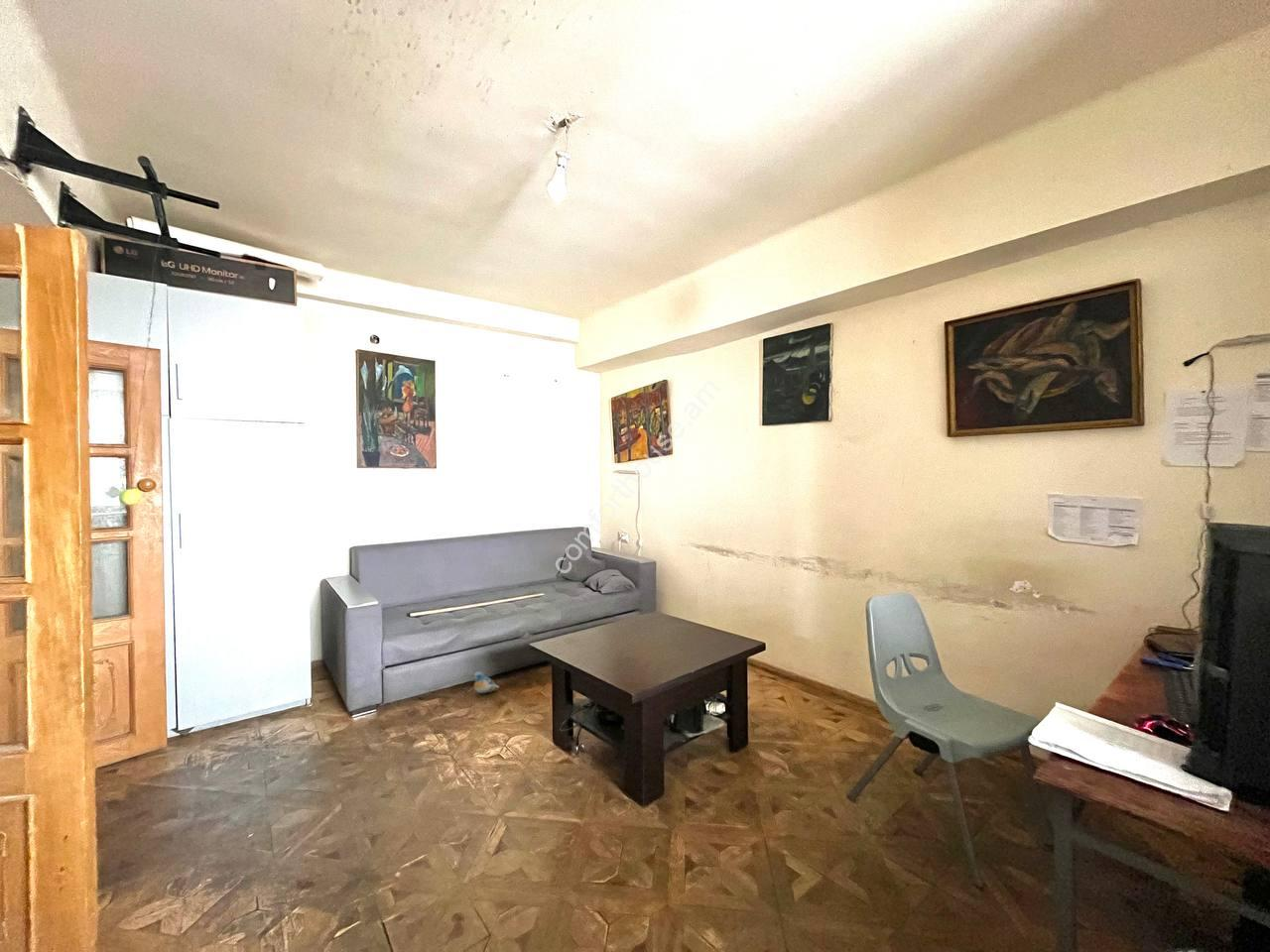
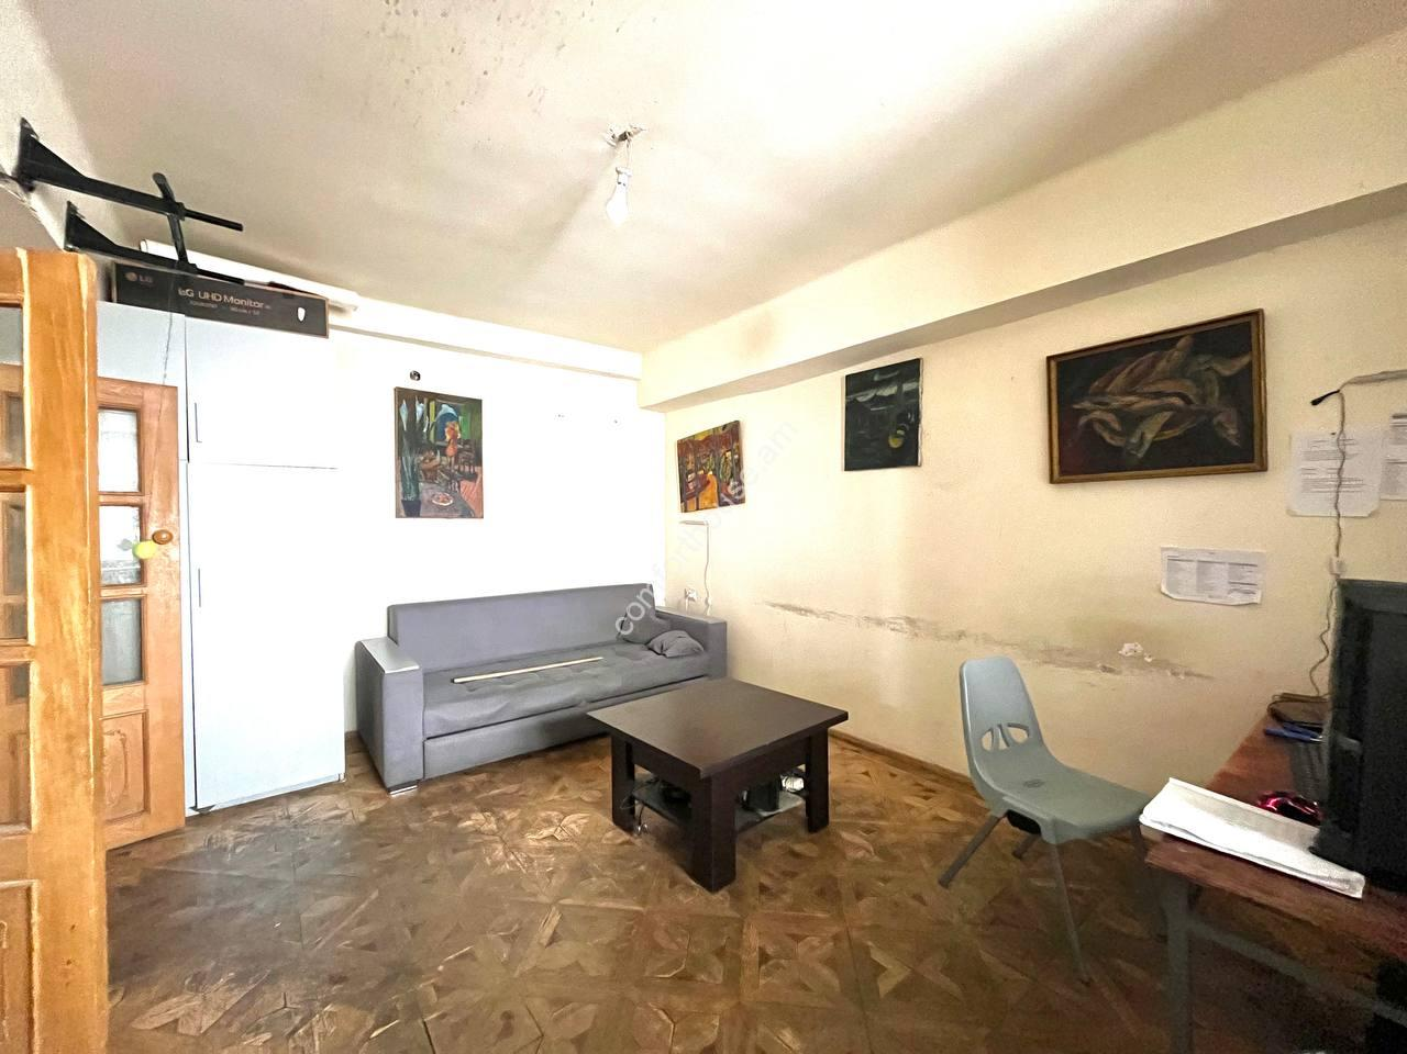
- plush toy (485, 681)
